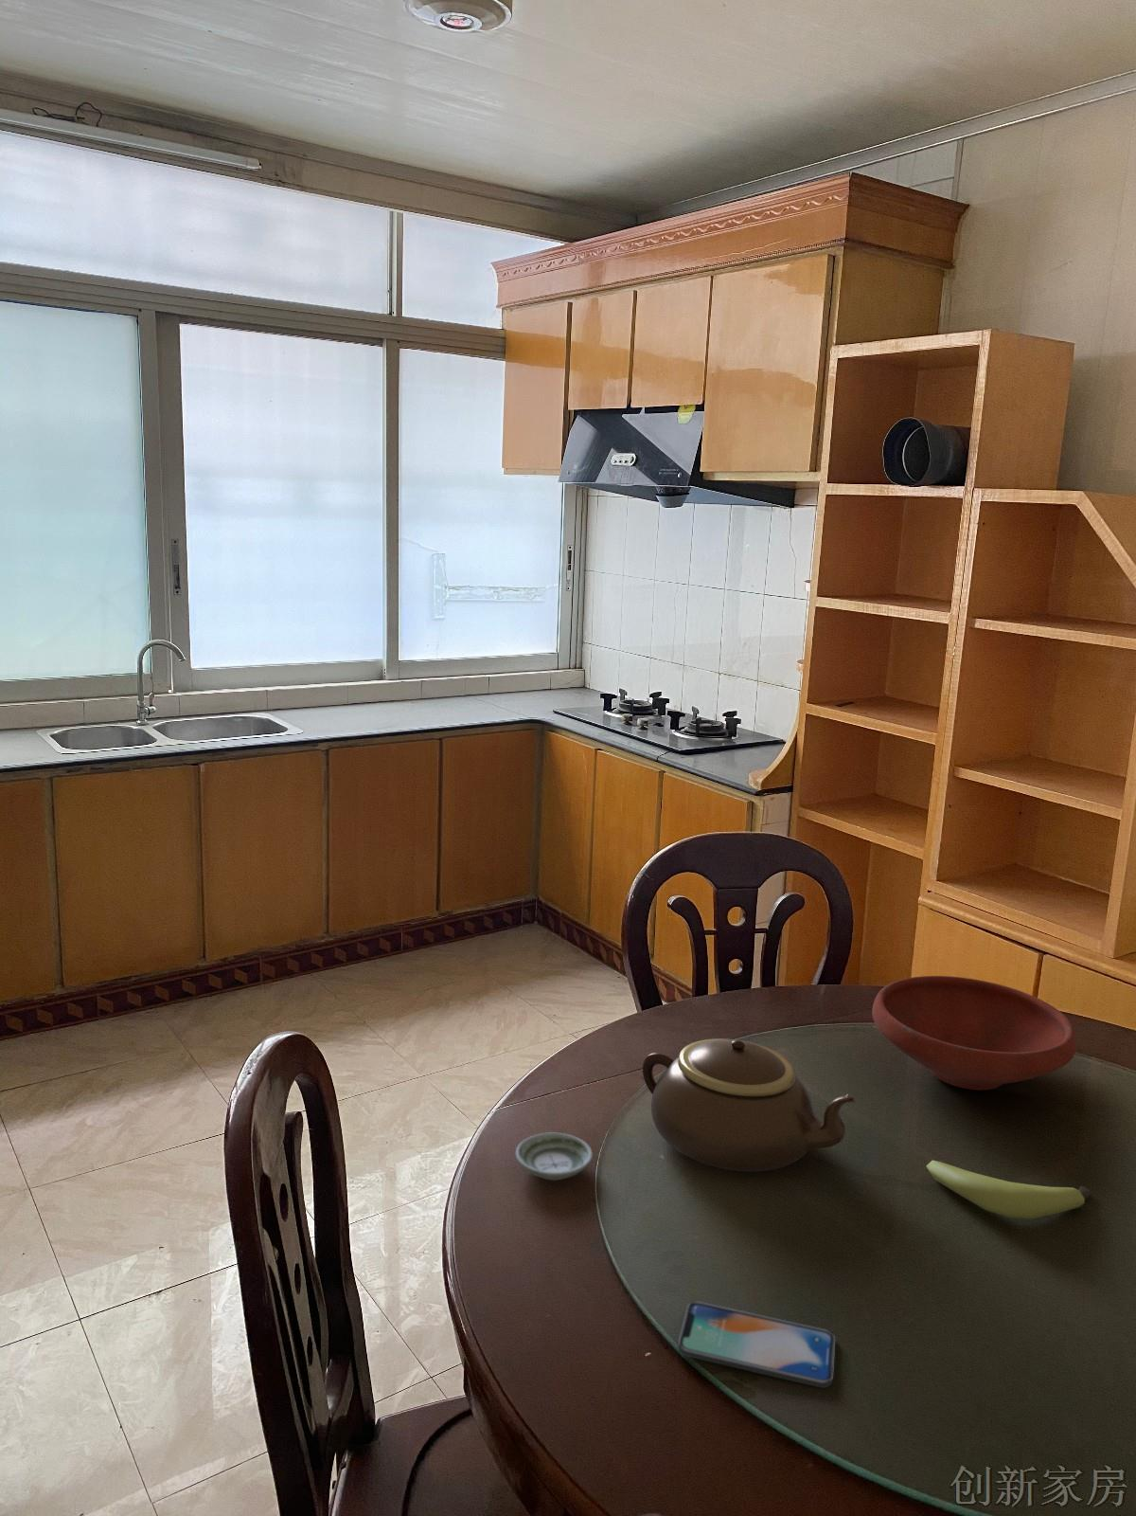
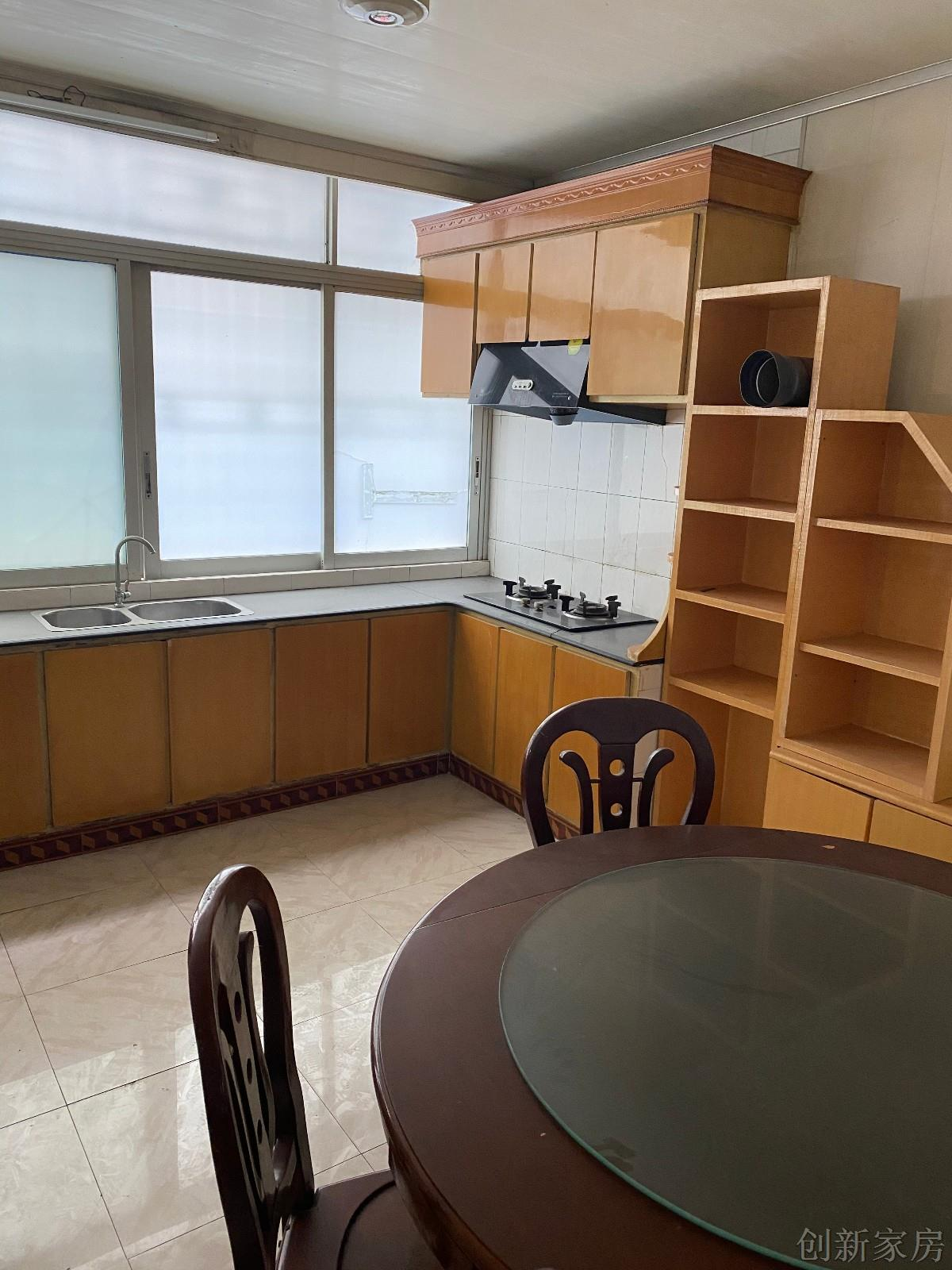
- banana (1010, 1188)
- teapot (740, 1091)
- bowl (969, 1042)
- saucer (552, 1160)
- smartphone (757, 1343)
